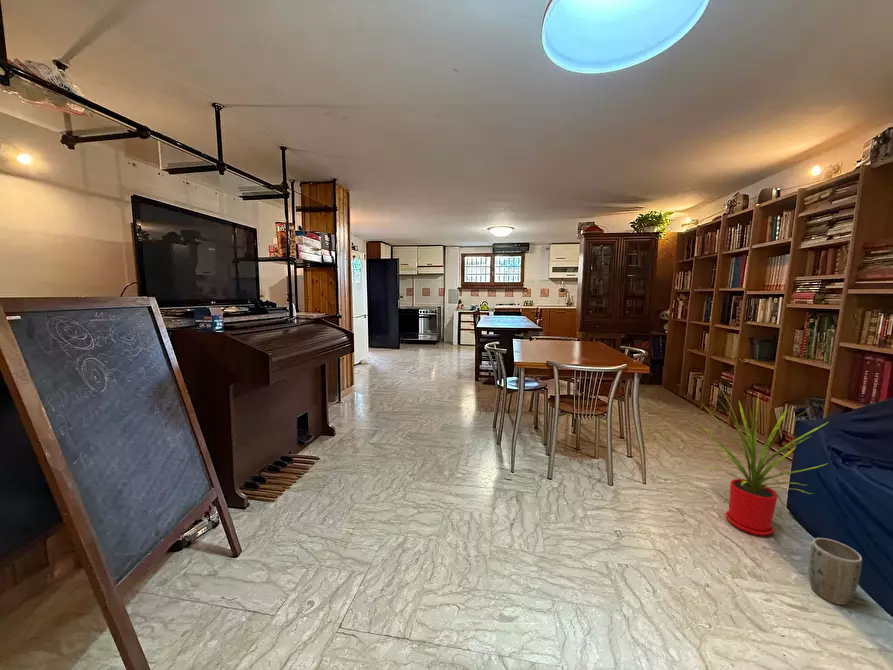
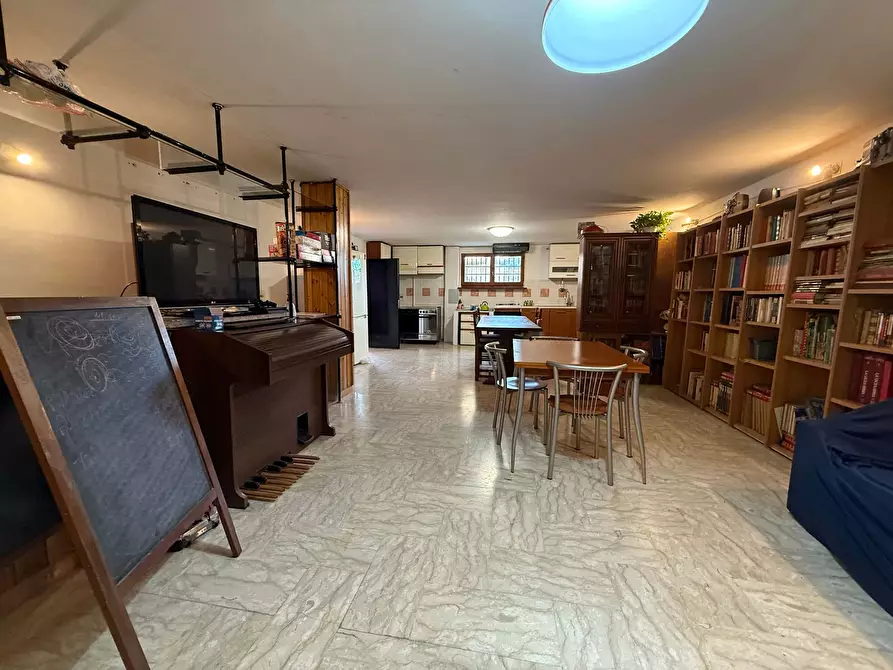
- plant pot (832, 572)
- house plant (758, 464)
